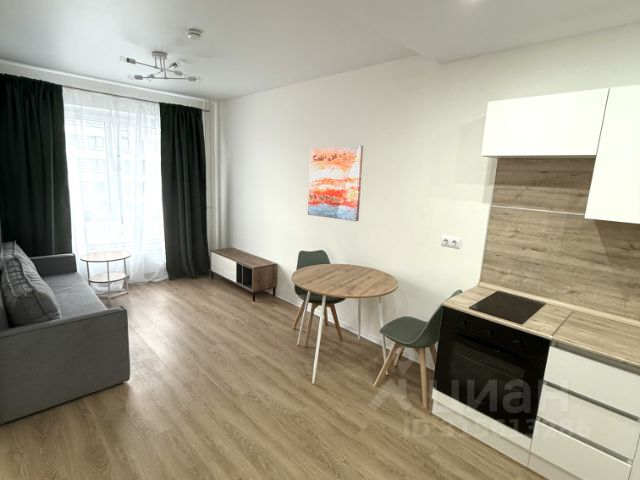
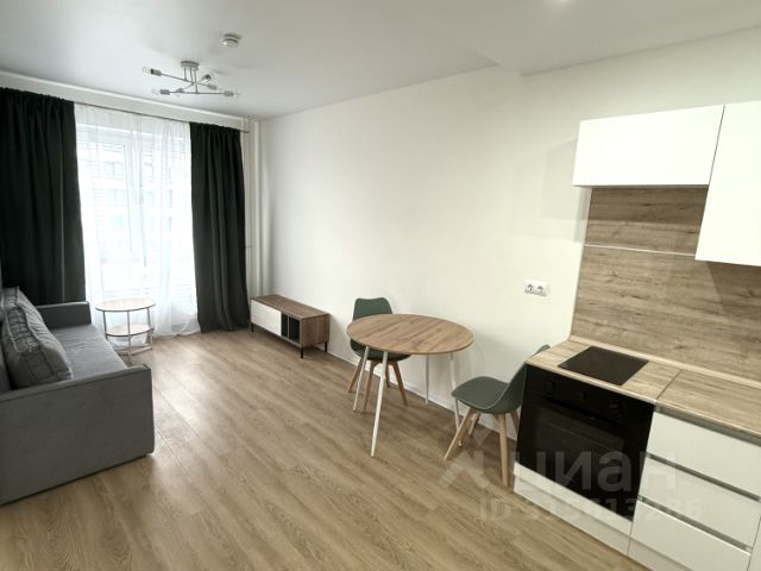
- wall art (333, 183)
